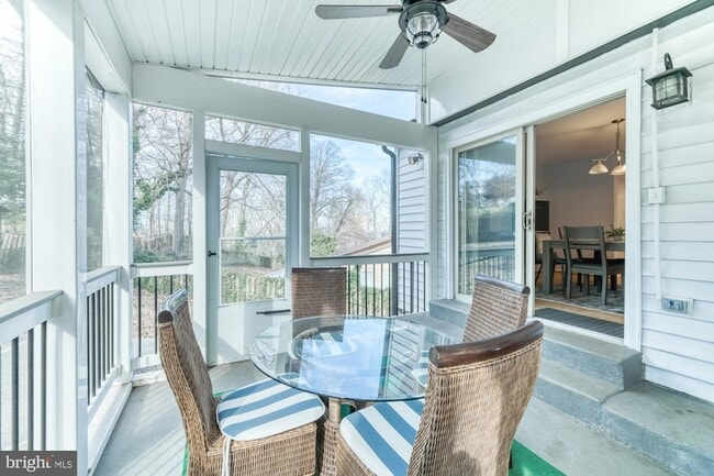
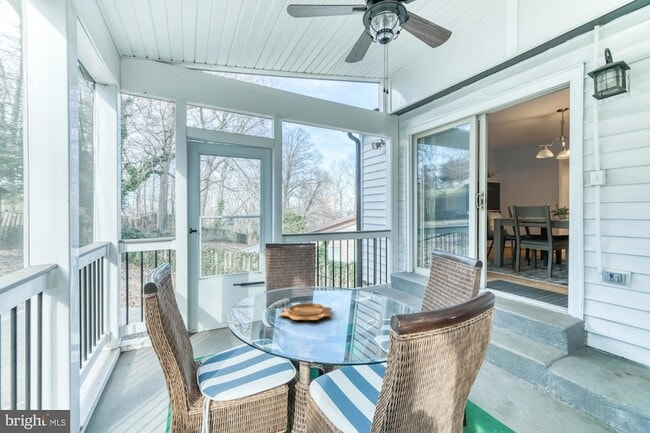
+ decorative bowl (306, 311)
